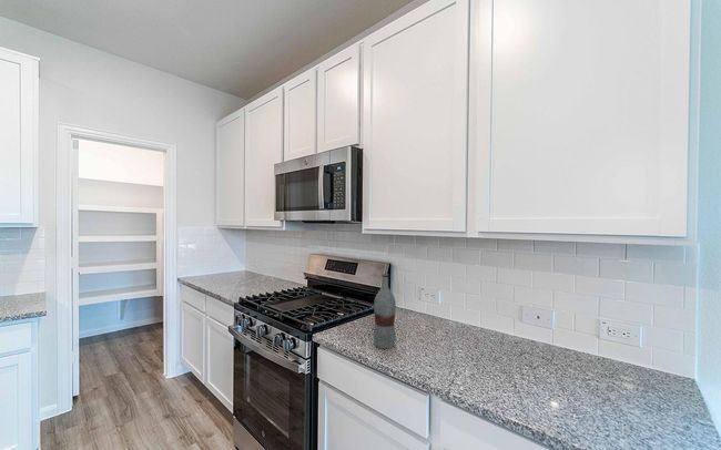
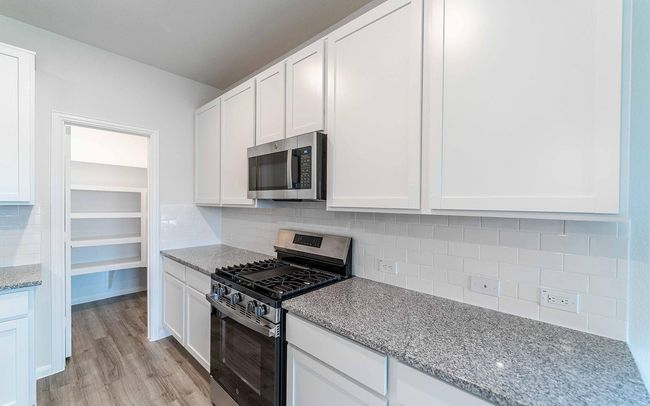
- bottle (384, 309)
